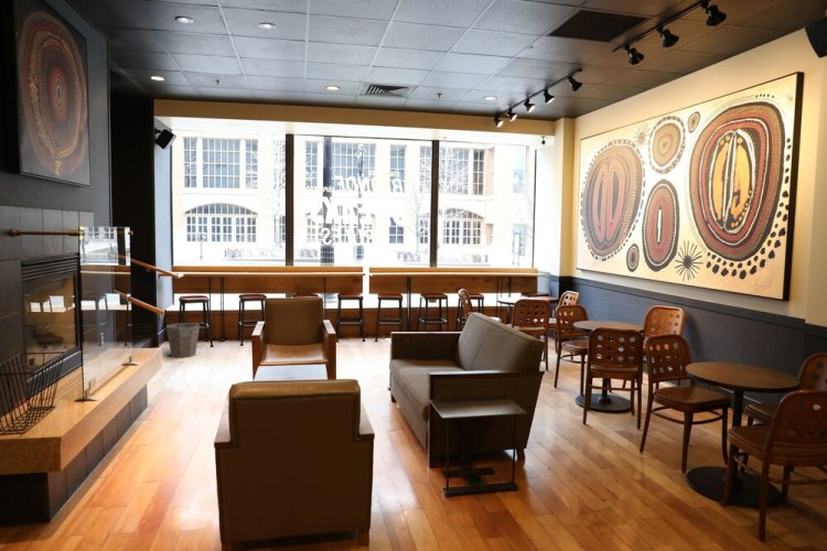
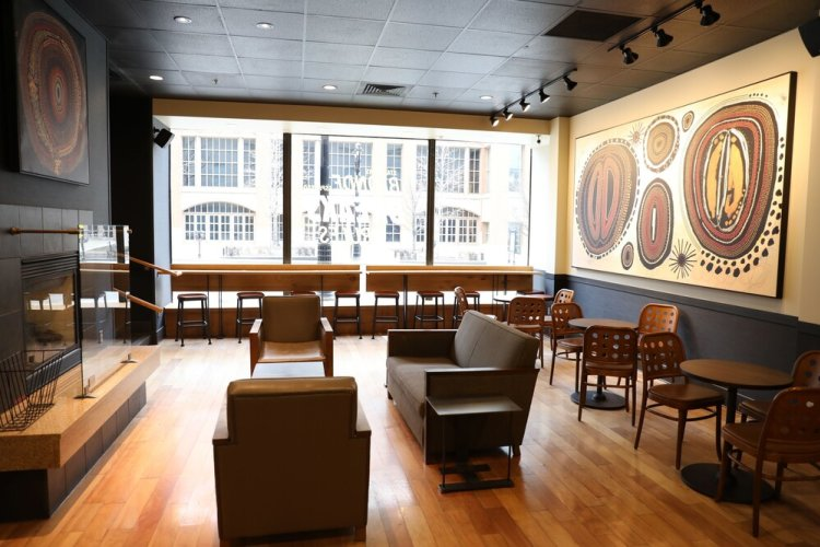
- waste bin (183, 339)
